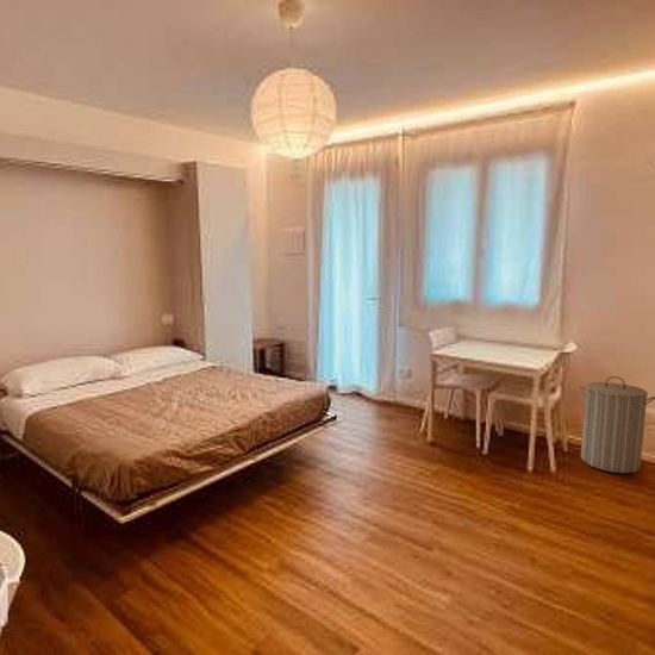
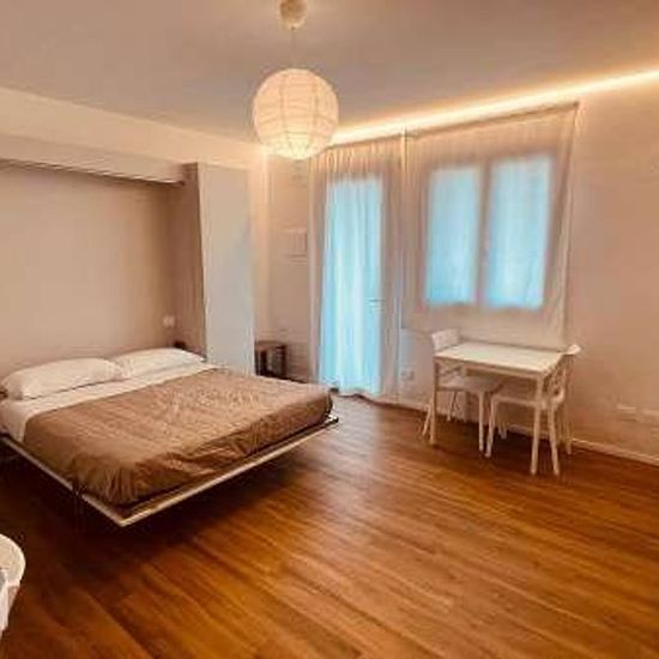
- laundry hamper (612, 419)
